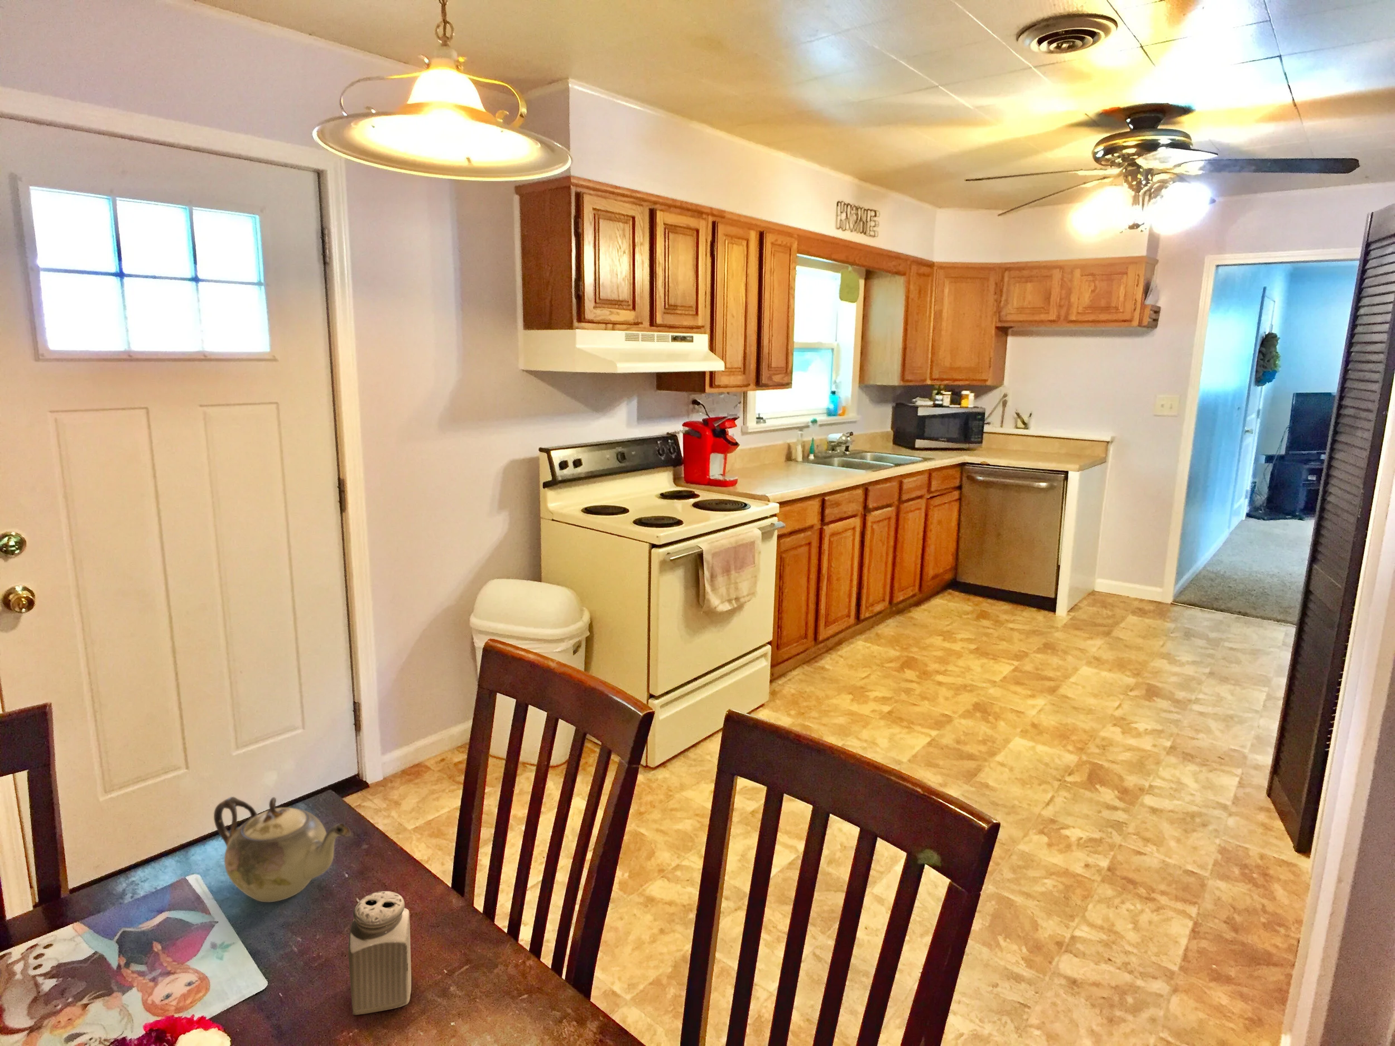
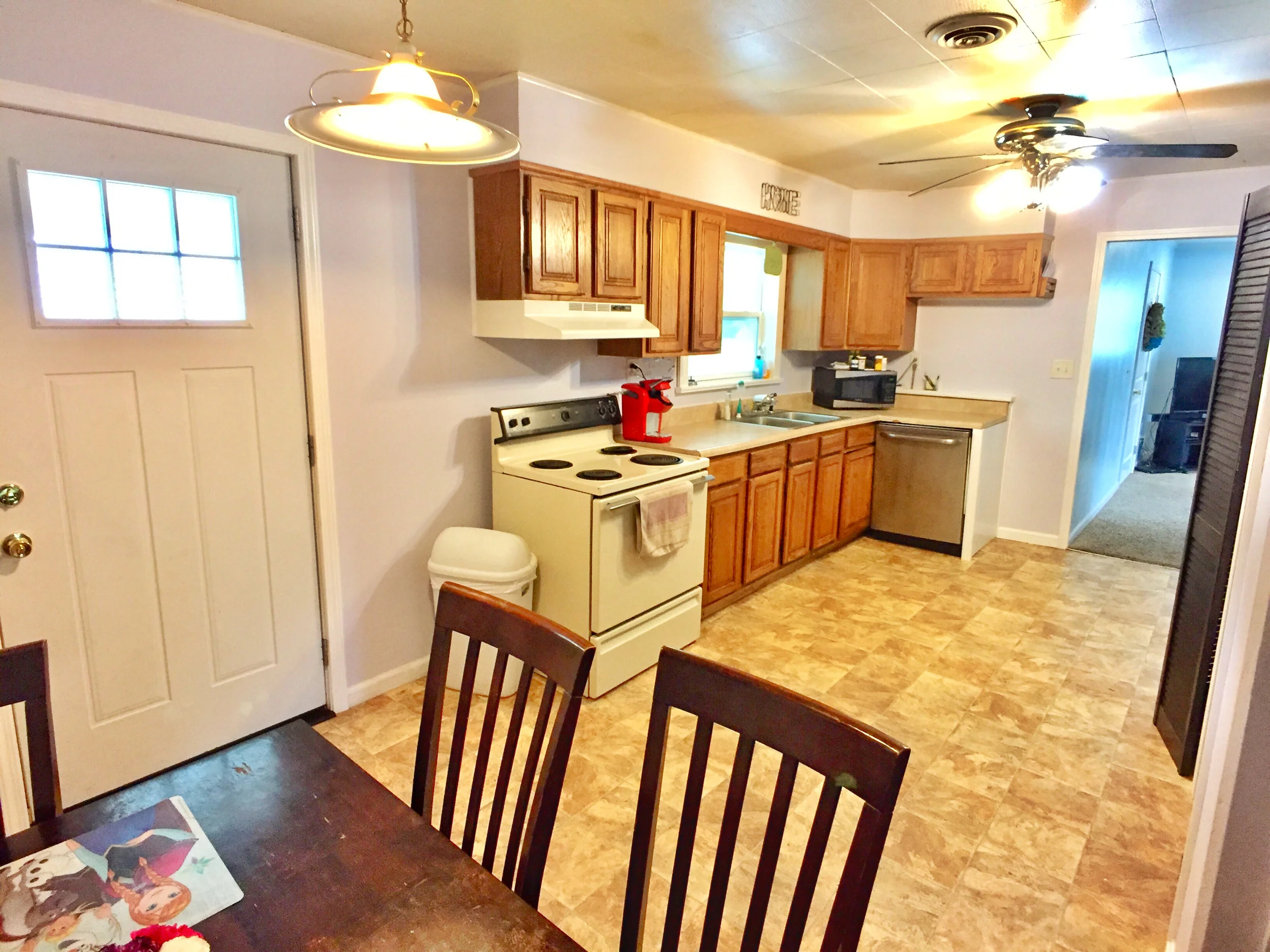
- teapot (283, 844)
- salt shaker (380, 947)
